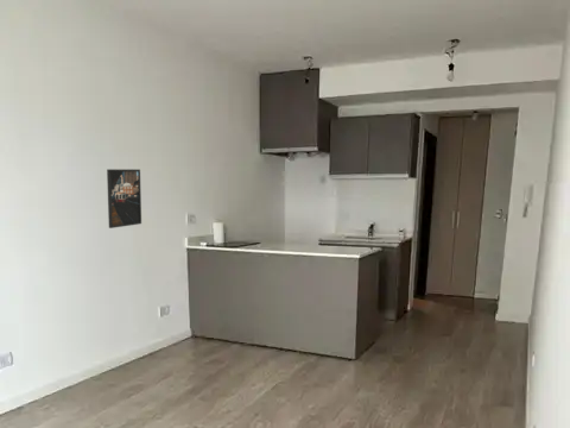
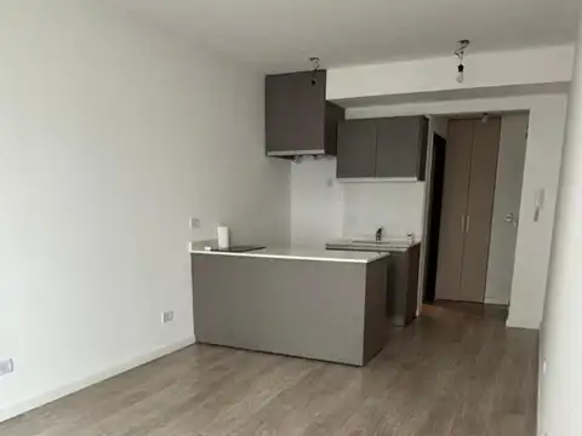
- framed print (125, 197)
